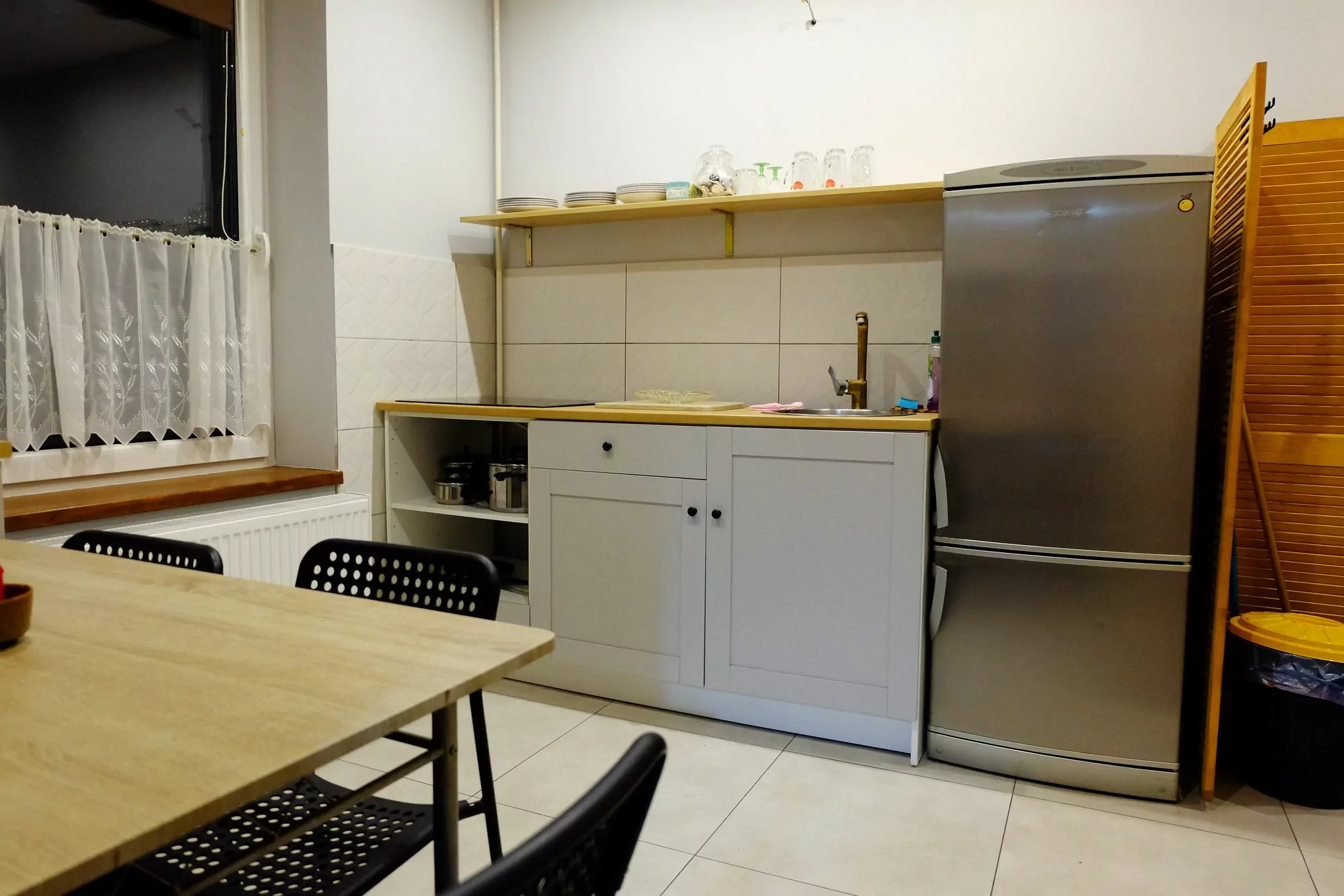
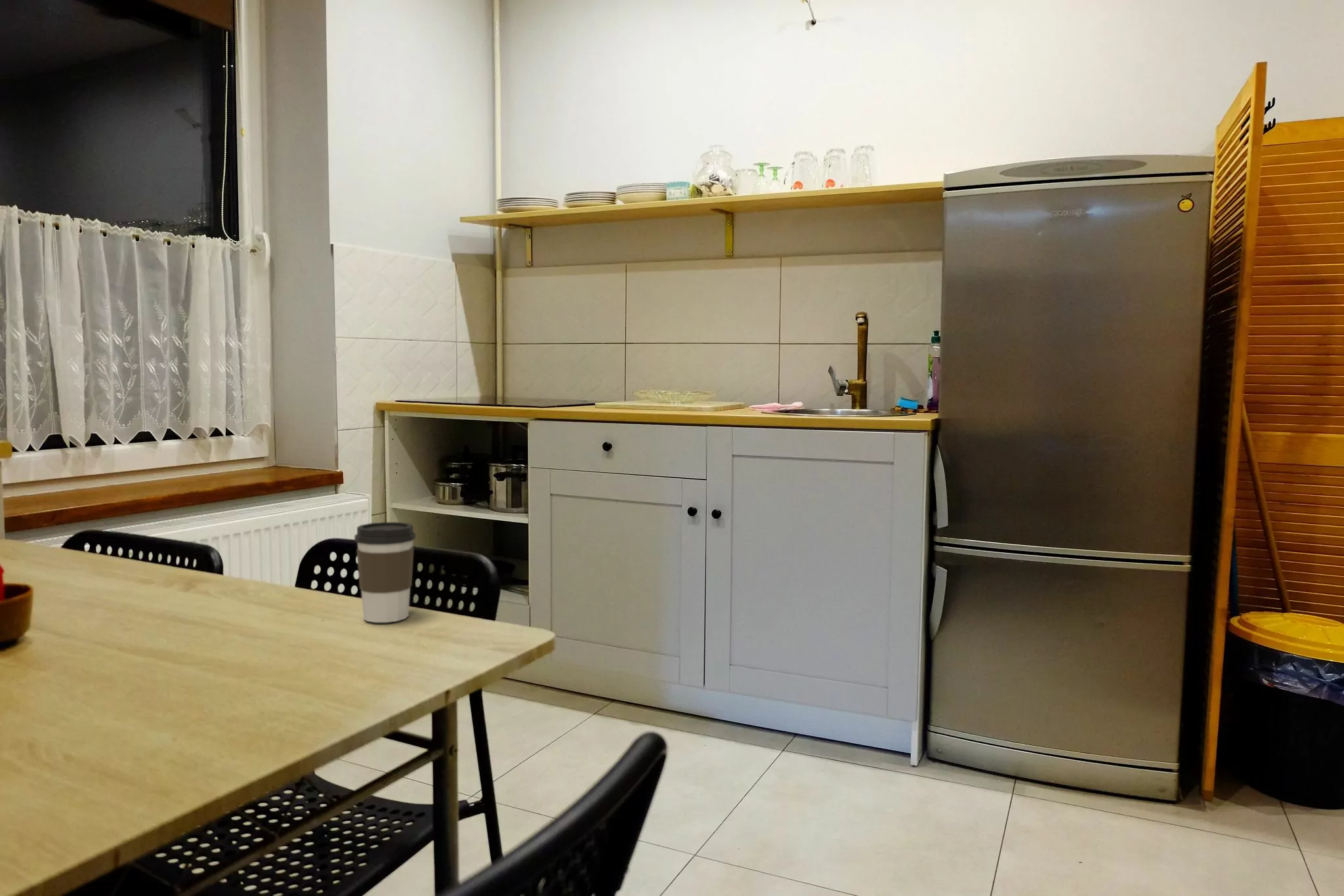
+ coffee cup (385, 571)
